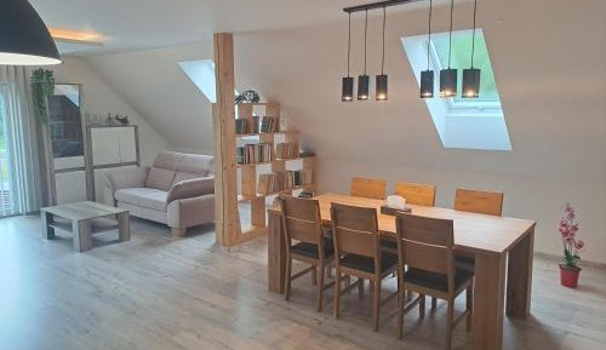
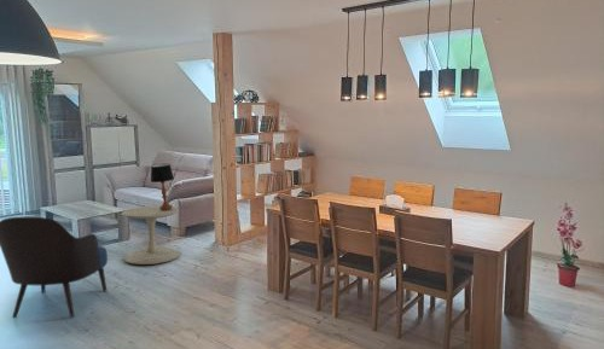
+ table lamp (163, 186)
+ side table (151, 233)
+ armchair (52, 257)
